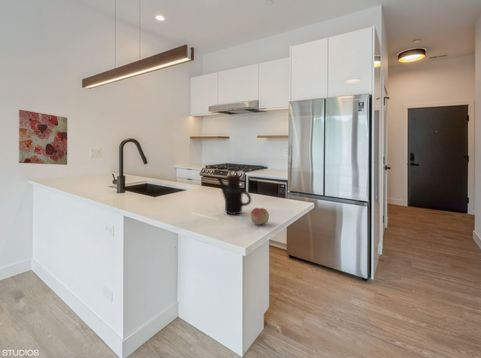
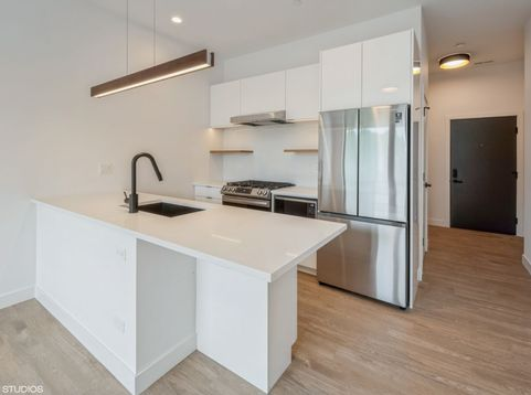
- fruit (259, 216)
- wall art (44, 138)
- teapot (233, 191)
